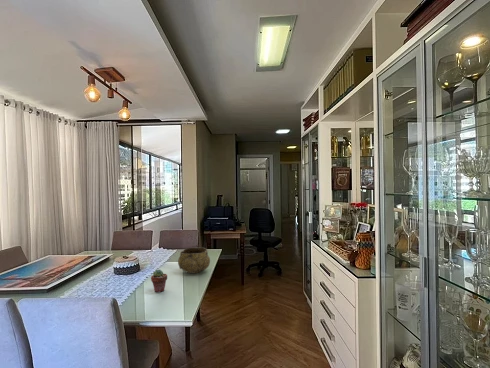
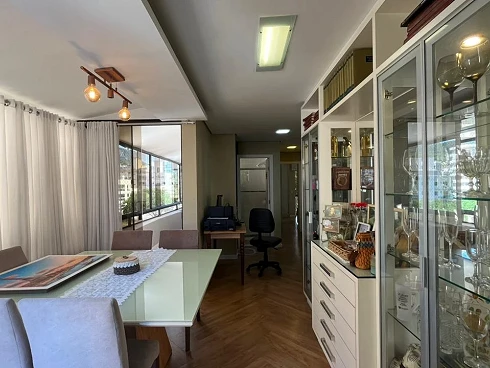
- potted succulent (159, 279)
- decorative bowl (194, 260)
